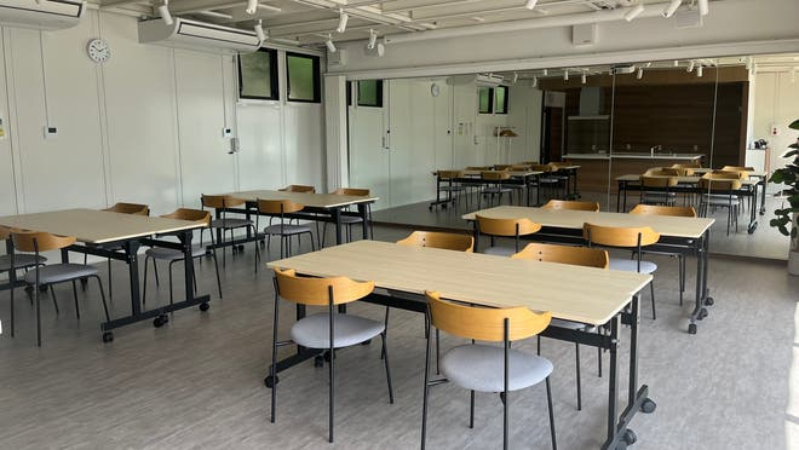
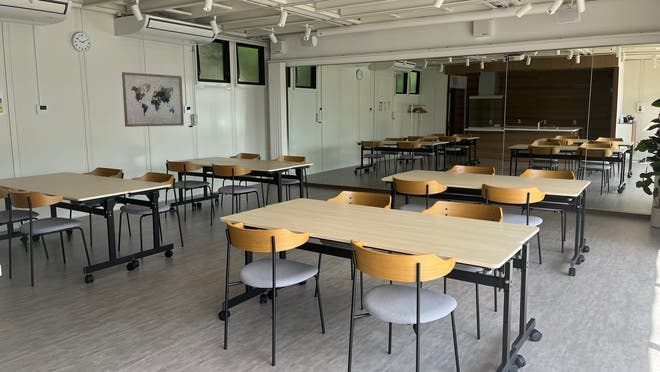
+ wall art (154, 100)
